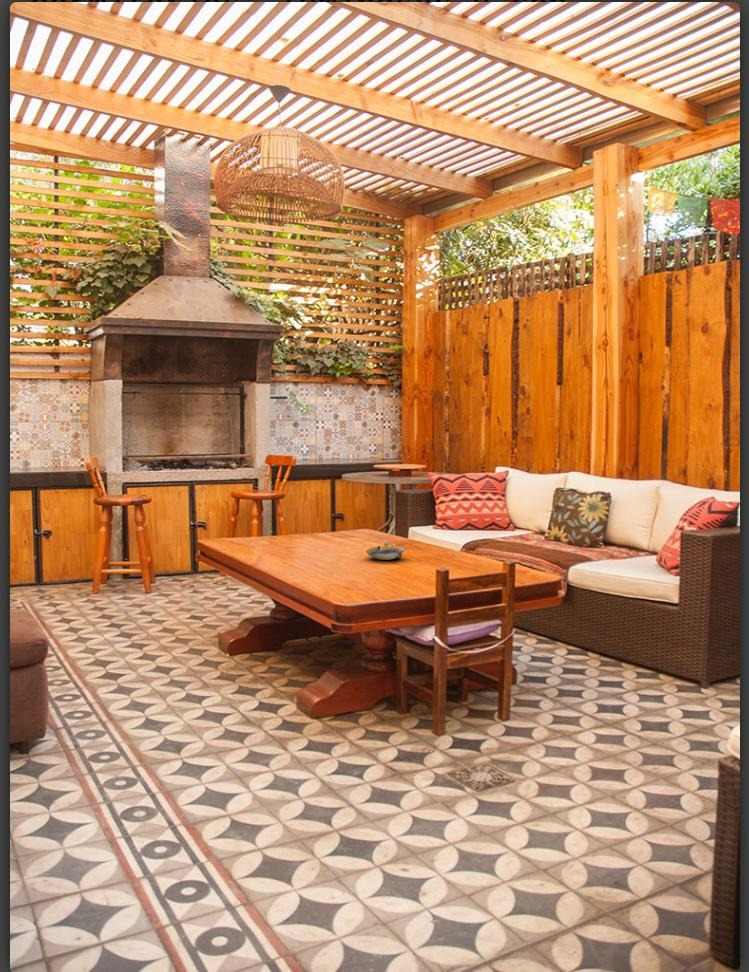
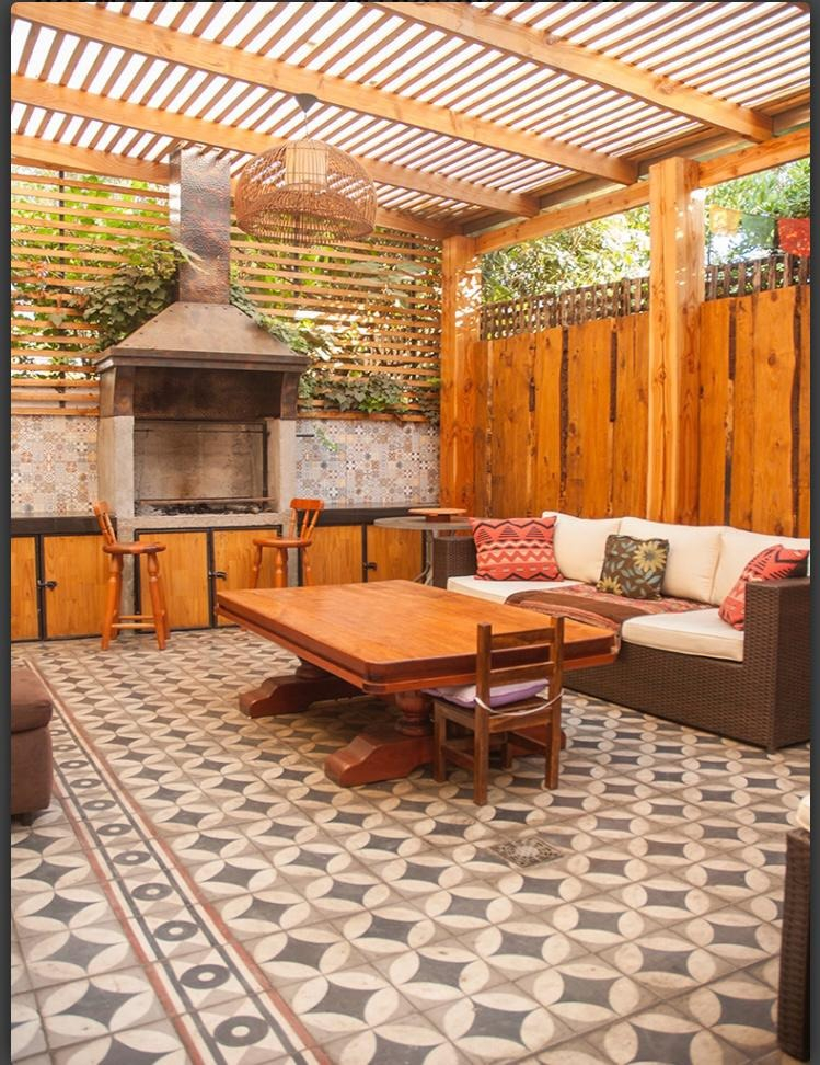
- decorative bowl (384, 549)
